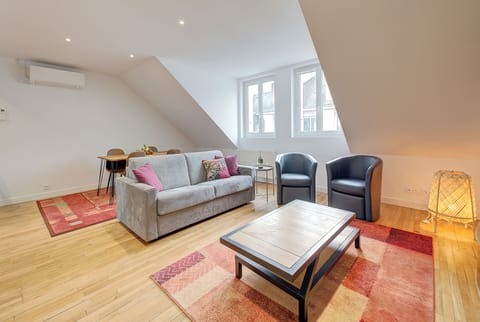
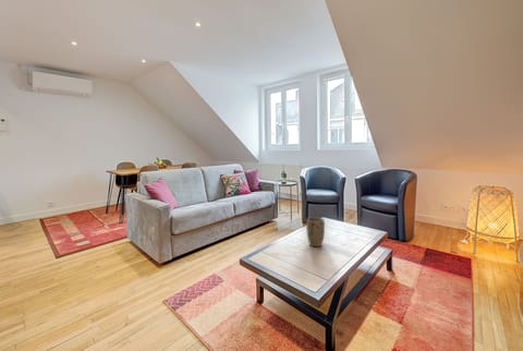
+ plant pot (315, 231)
